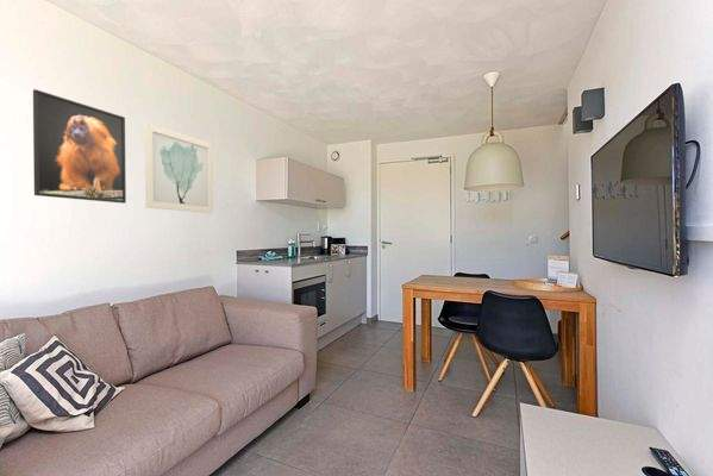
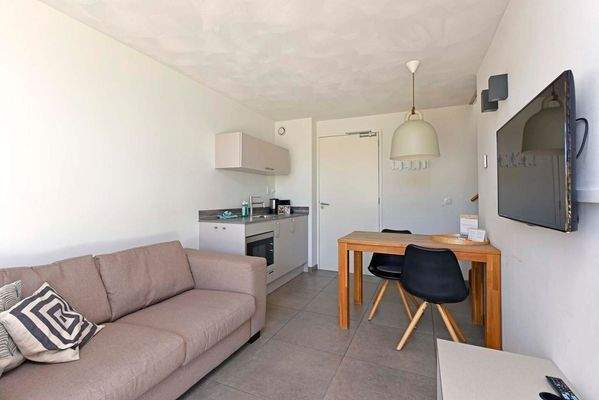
- wall art (182, 171)
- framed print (83, 151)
